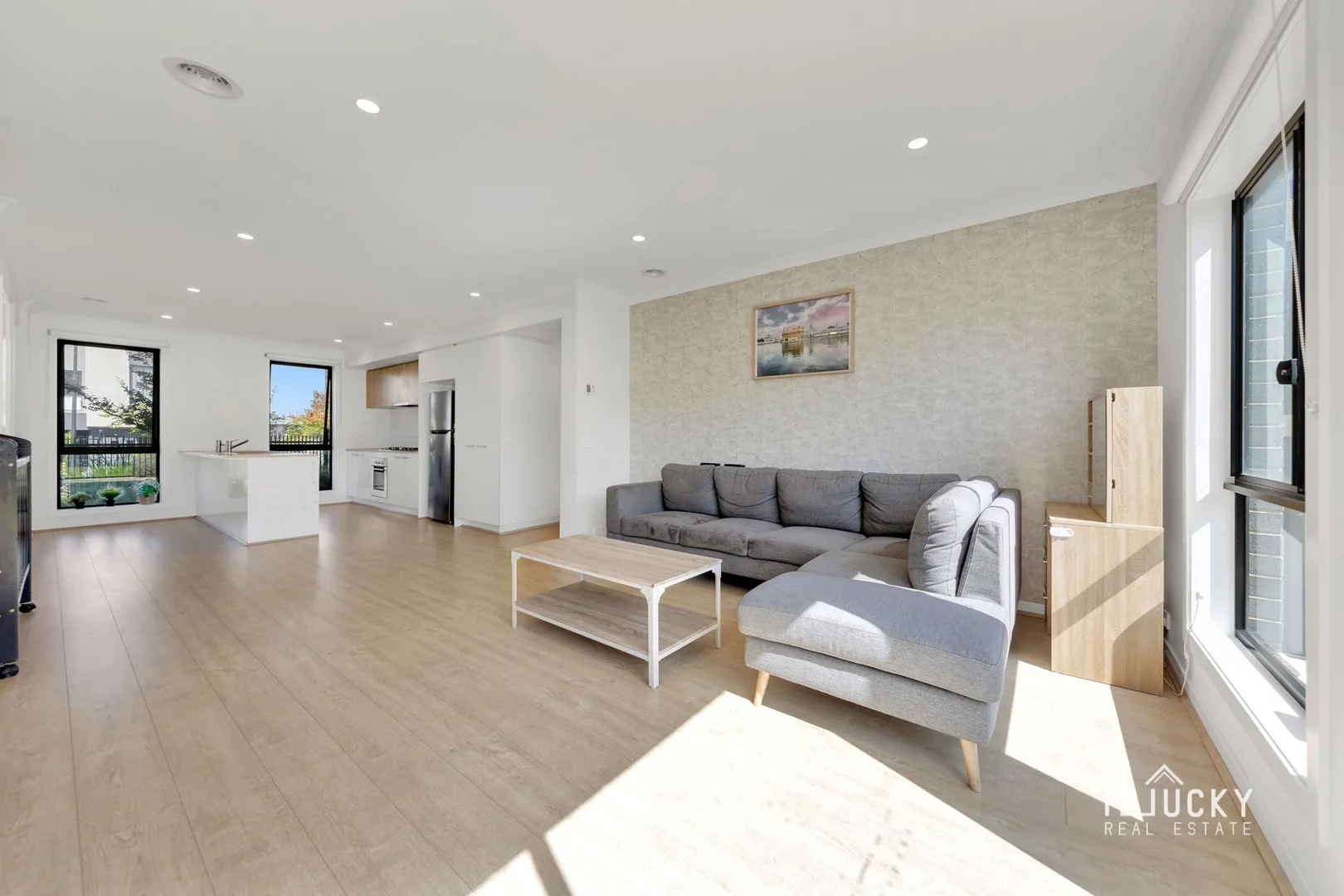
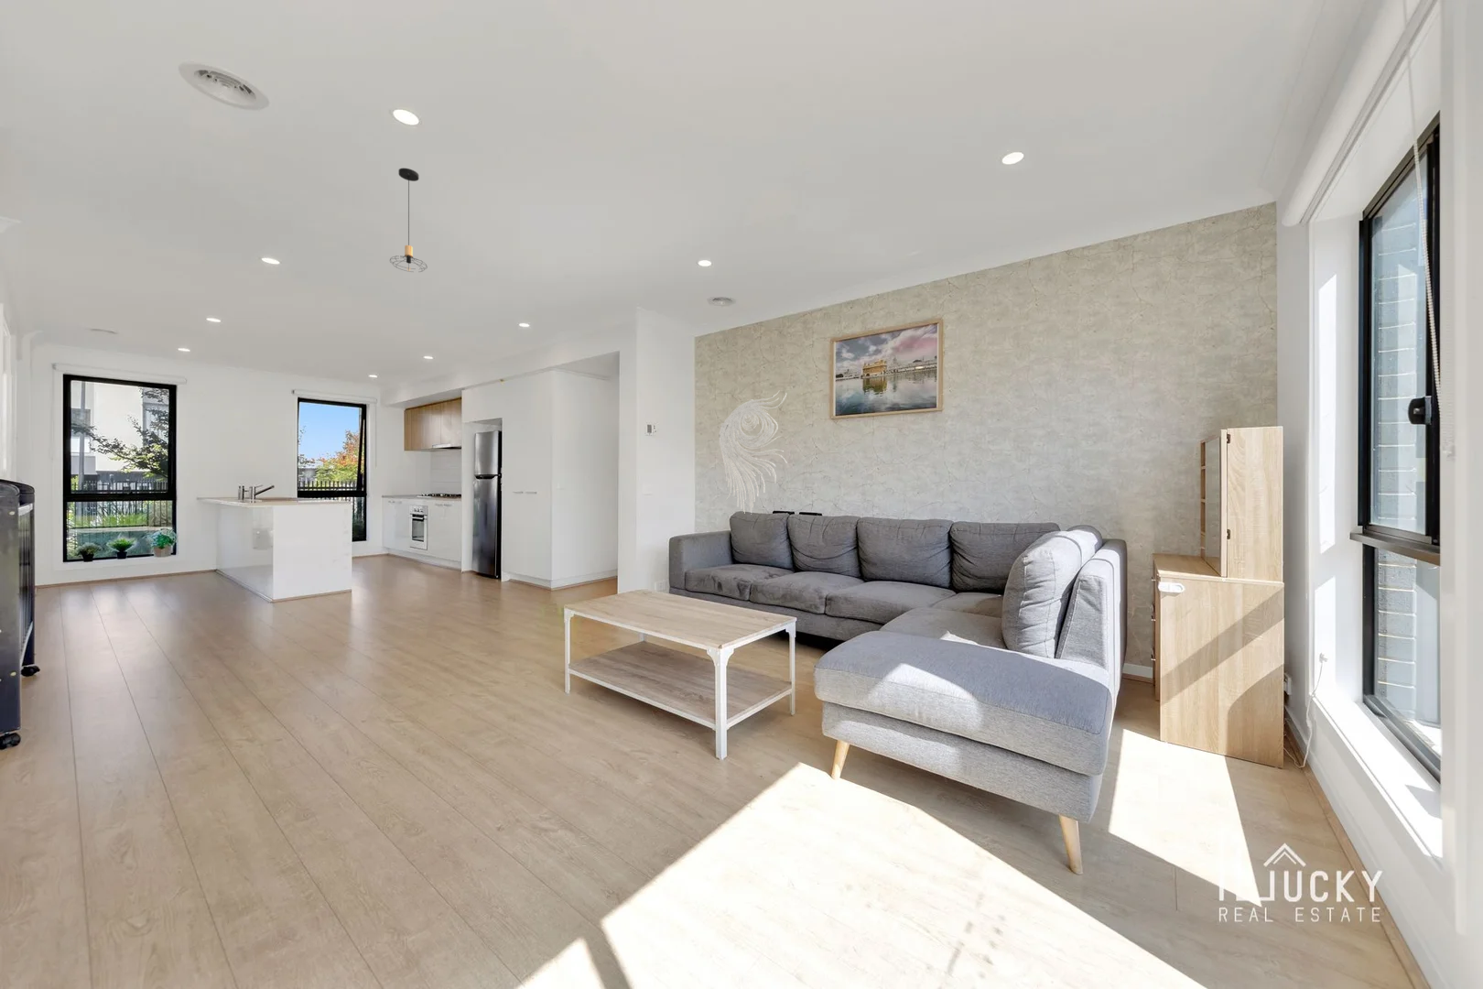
+ wall sculpture (750, 458)
+ pendant light (408, 223)
